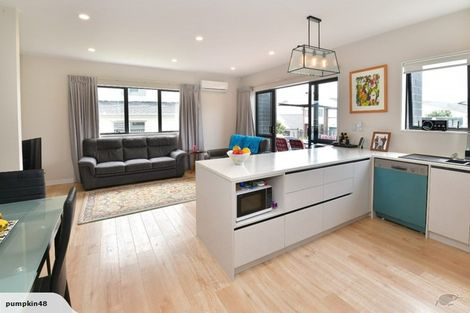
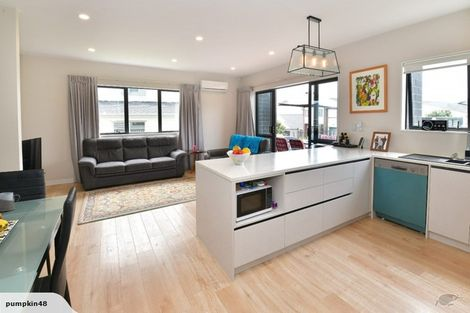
+ mug (8, 201)
